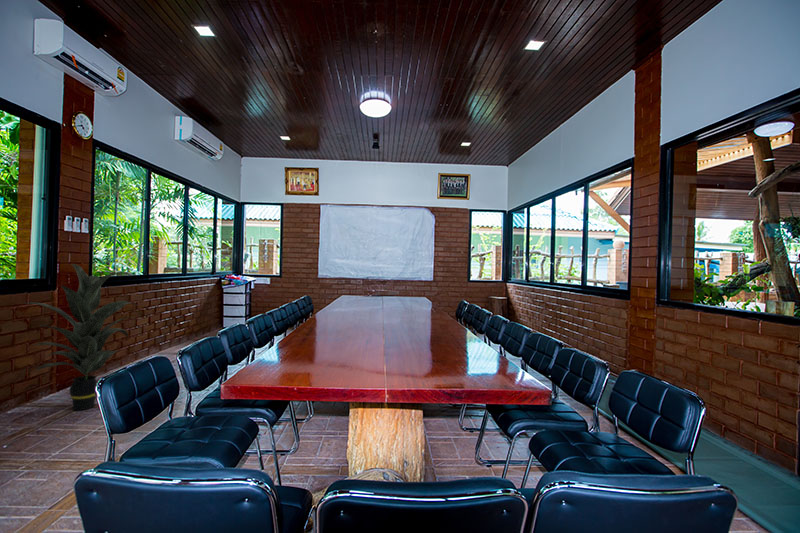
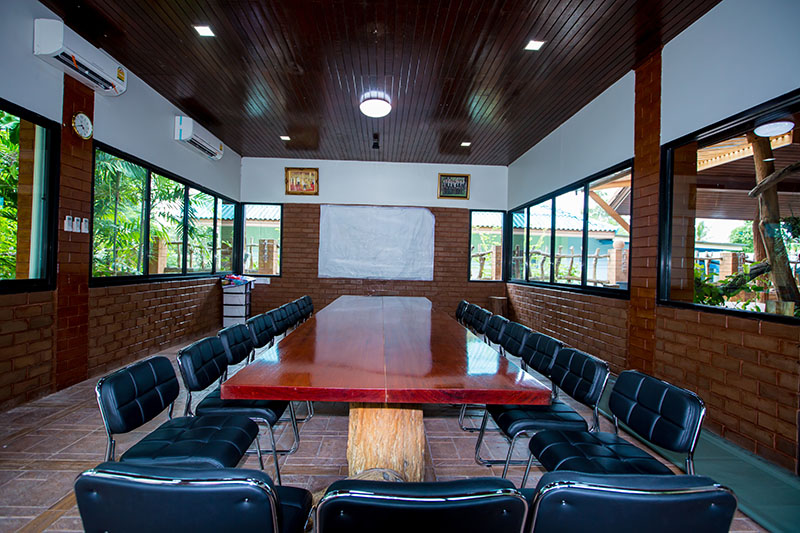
- indoor plant (84, 334)
